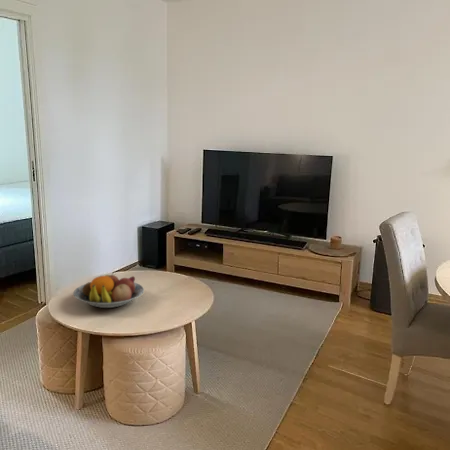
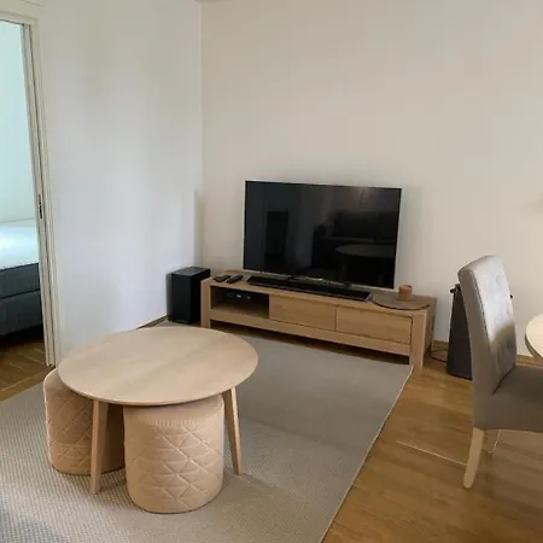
- fruit bowl (109, 288)
